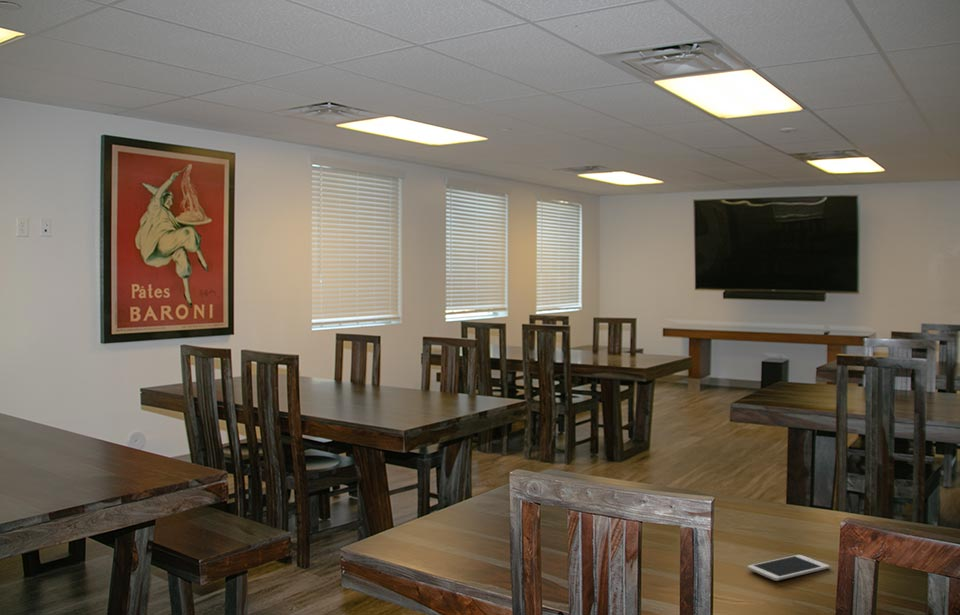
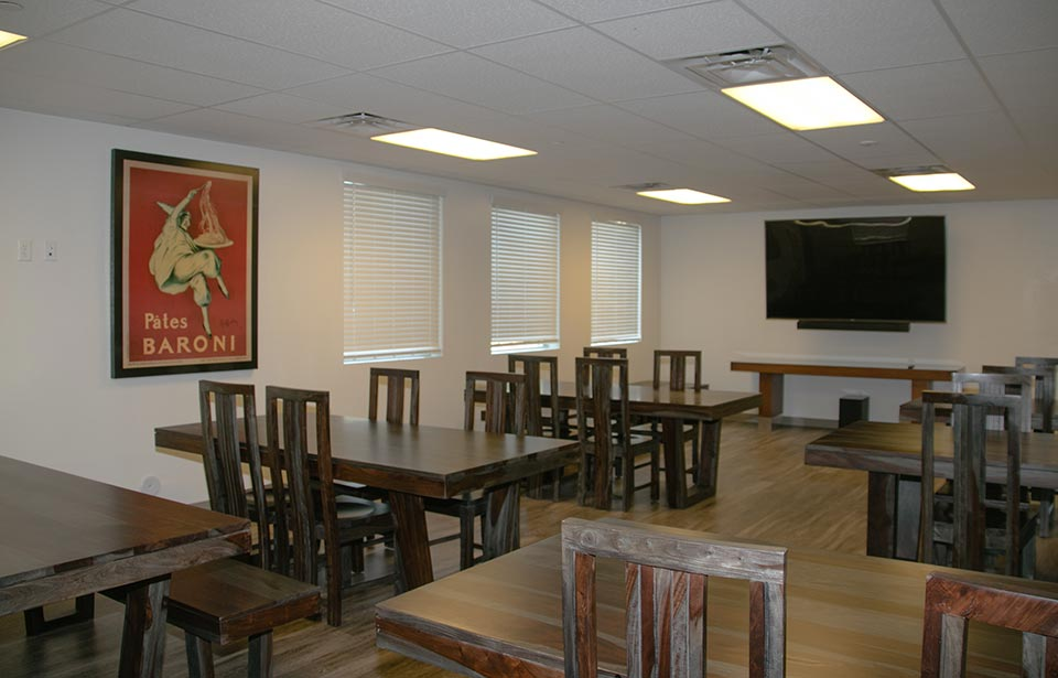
- cell phone (788, 567)
